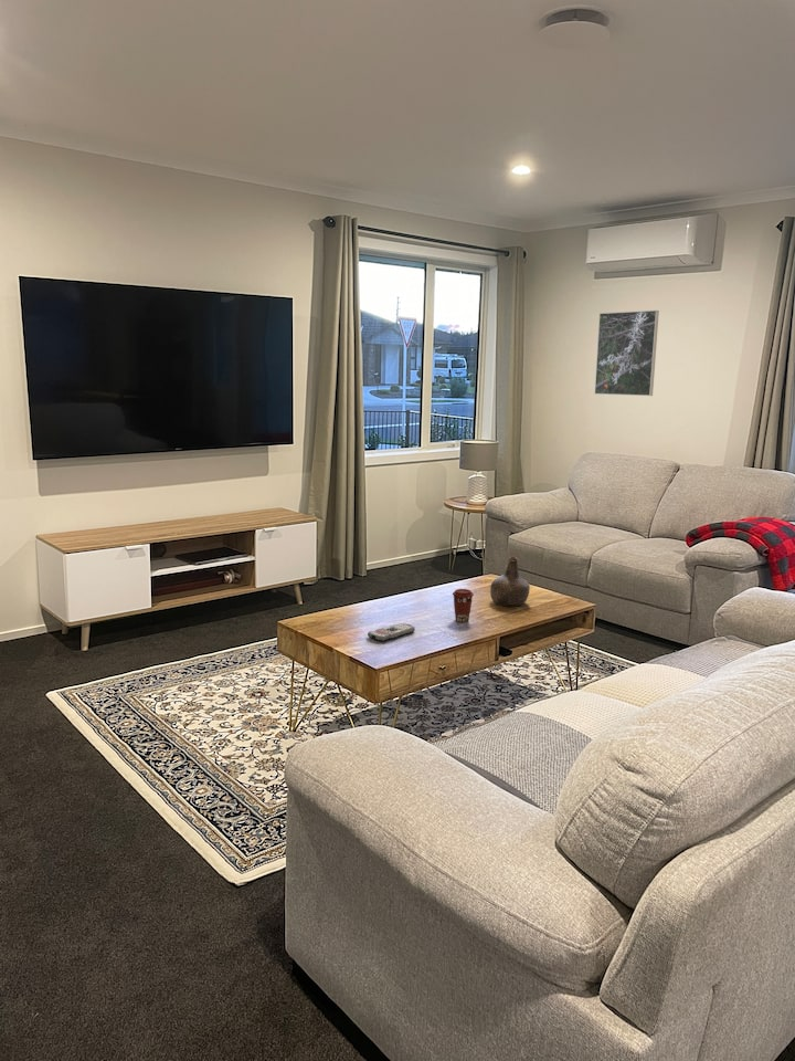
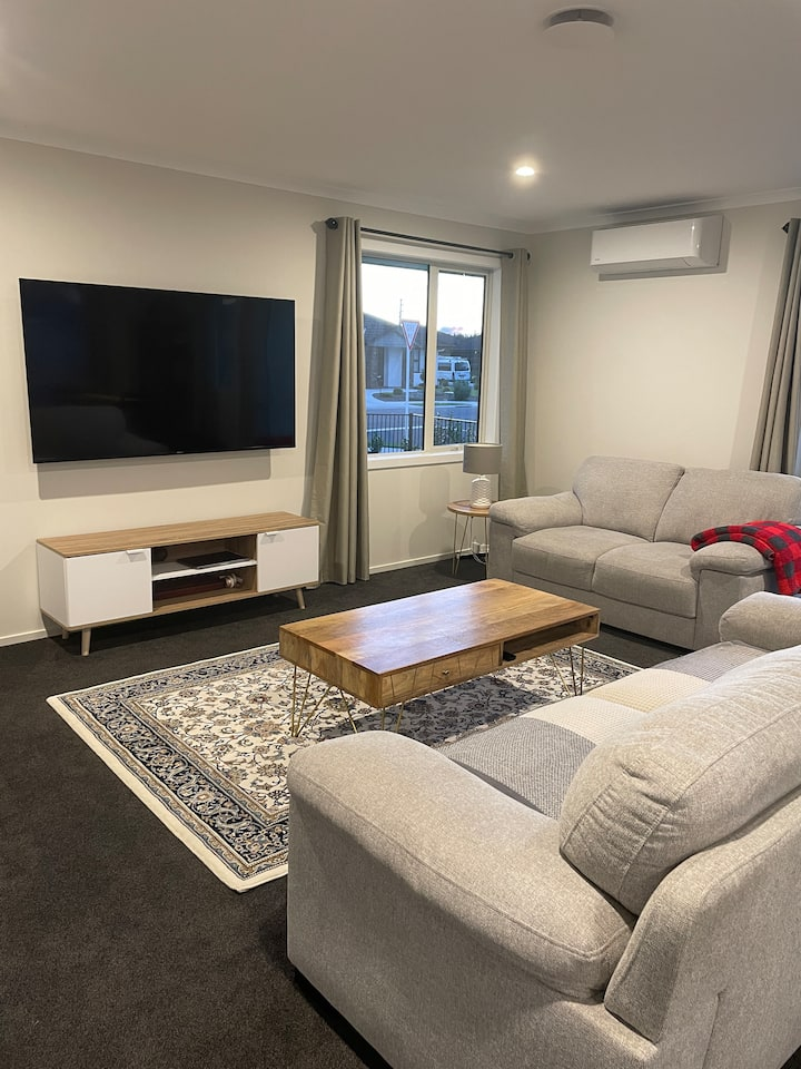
- coffee cup (462, 605)
- remote control (392, 631)
- bottle (510, 580)
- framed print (625, 354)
